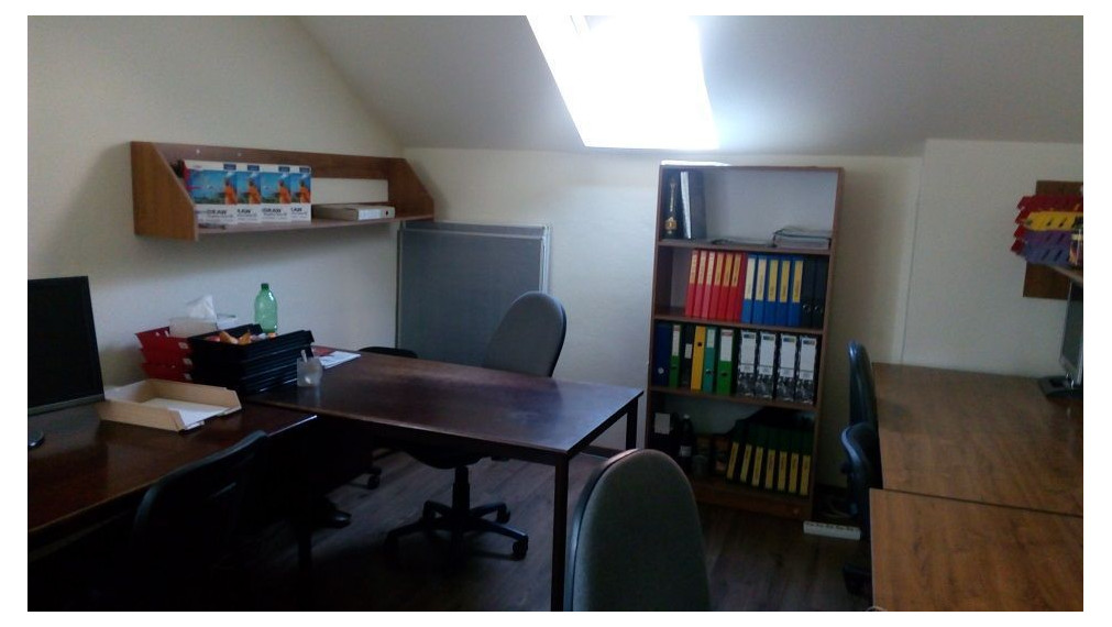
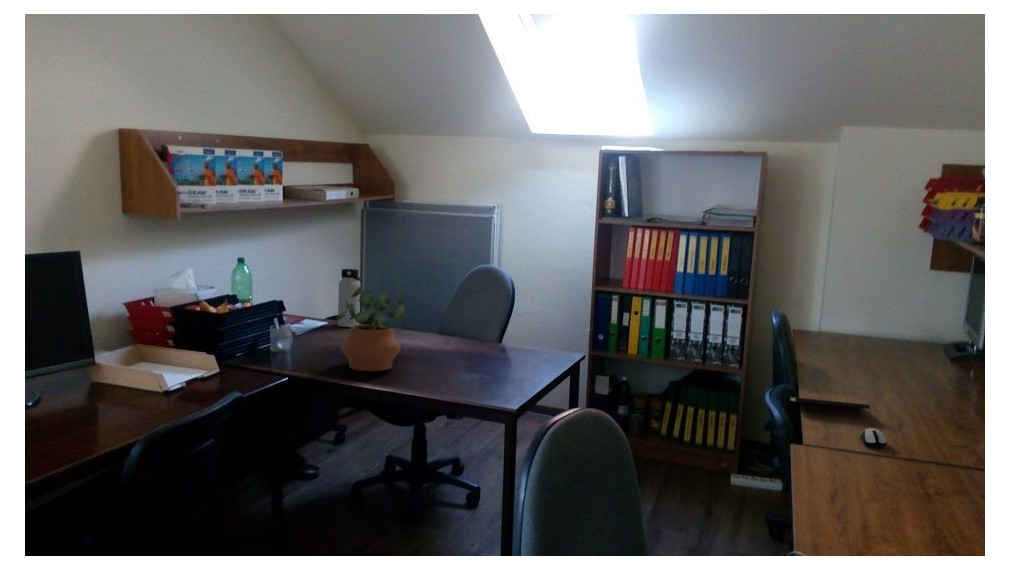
+ potted plant (369, 328)
+ notepad (828, 402)
+ computer mouse (873, 435)
+ water bottle (349, 297)
